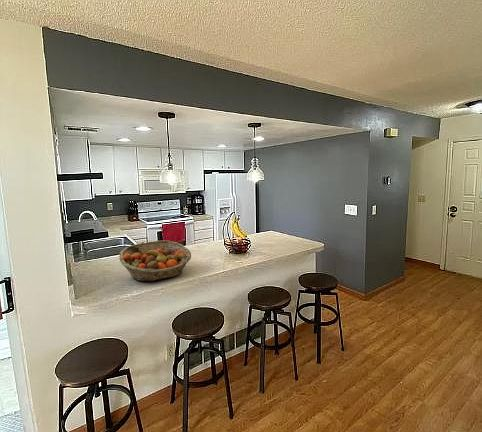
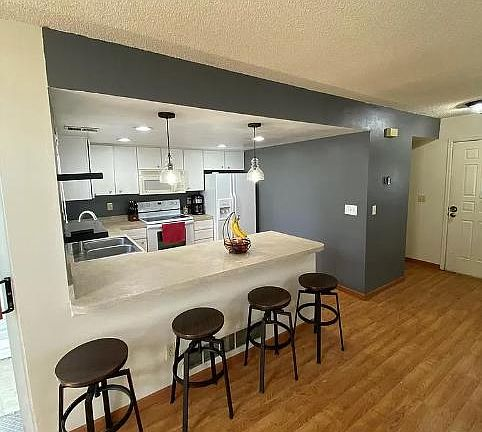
- fruit basket (156, 259)
